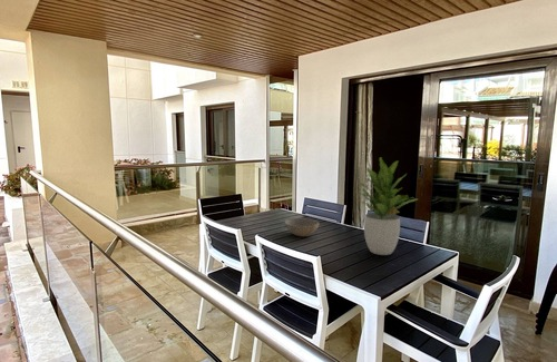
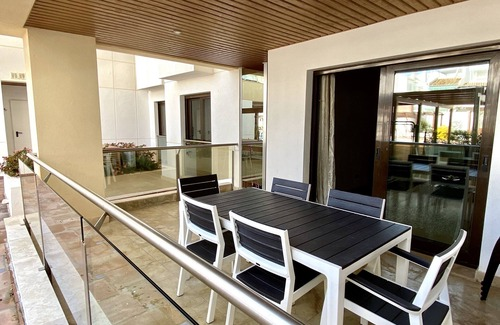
- bowl (301, 228)
- potted plant (383, 204)
